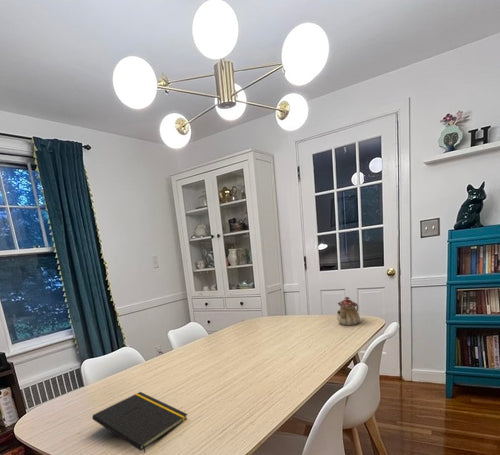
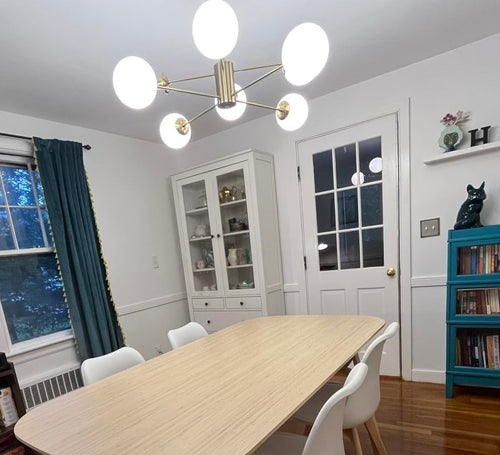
- notepad (140, 416)
- teapot (348, 309)
